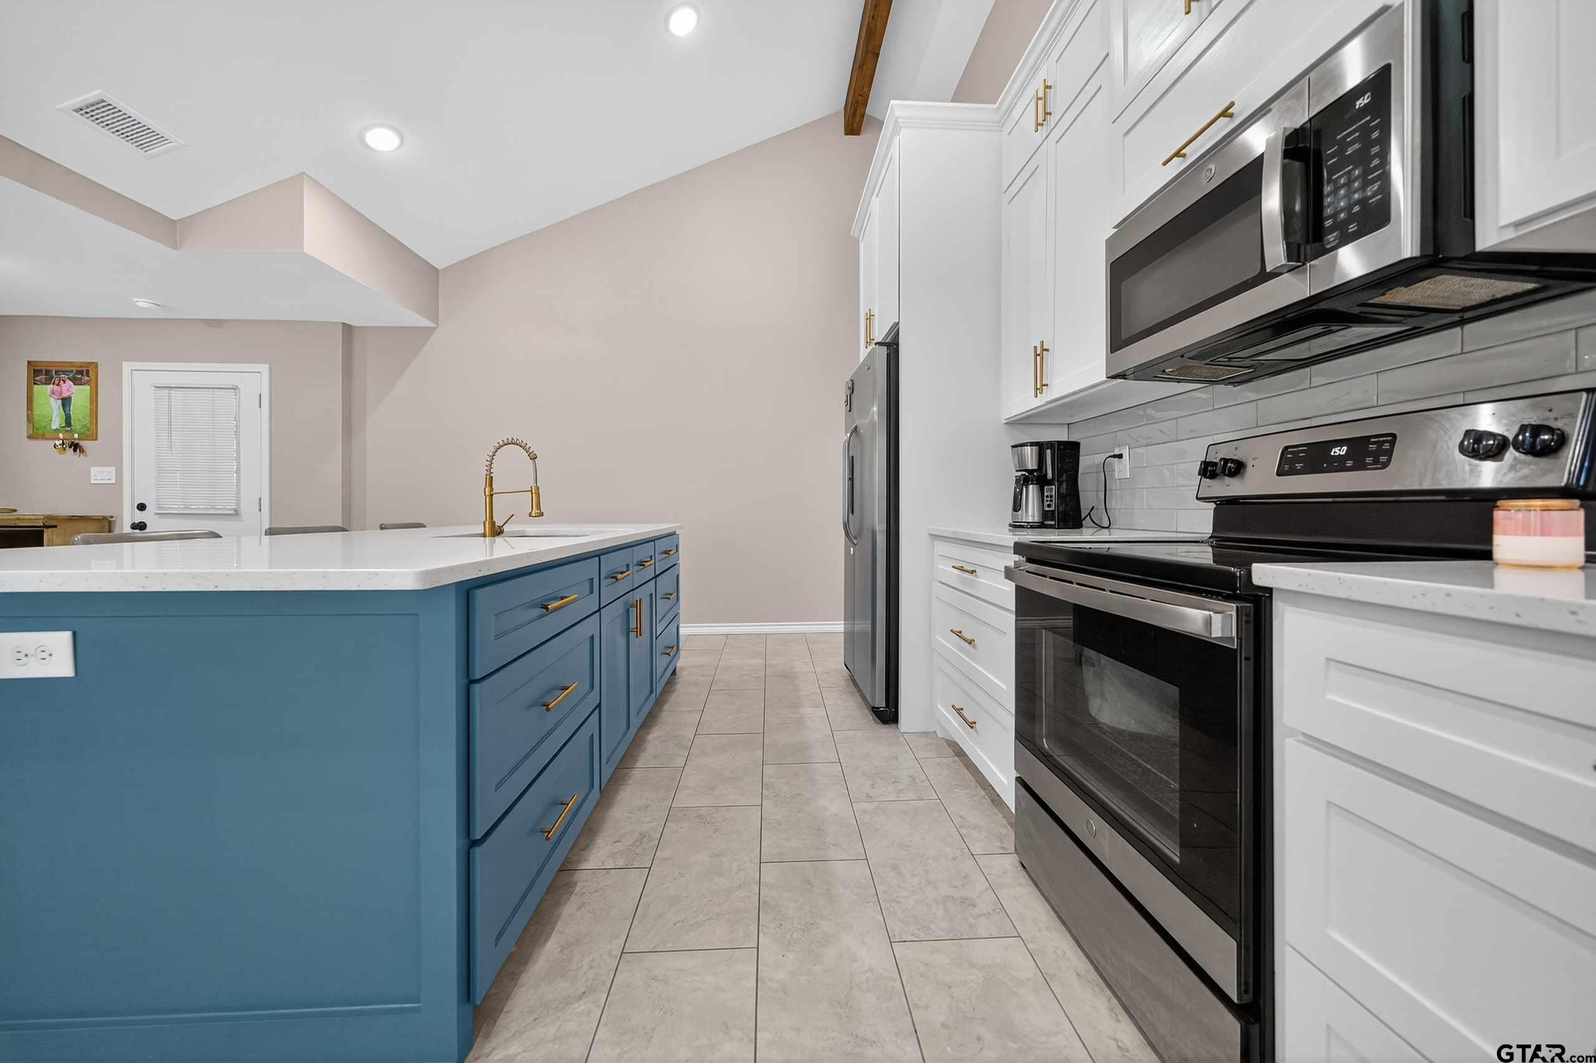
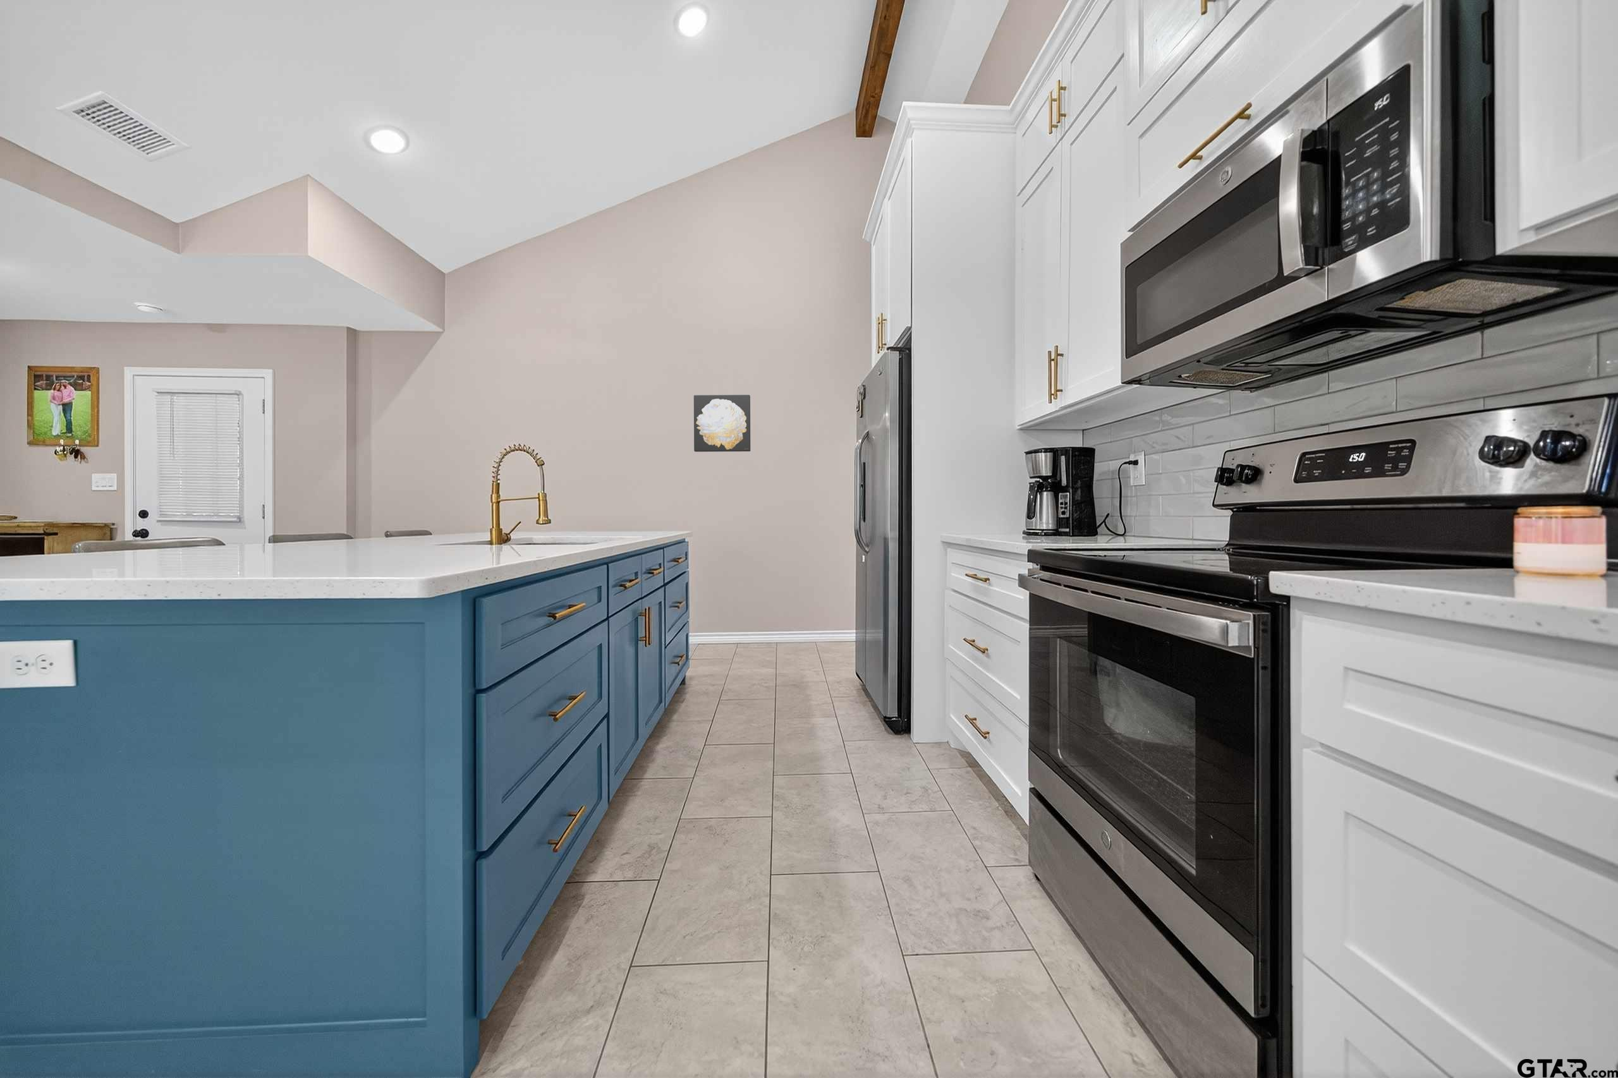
+ wall art (722, 424)
